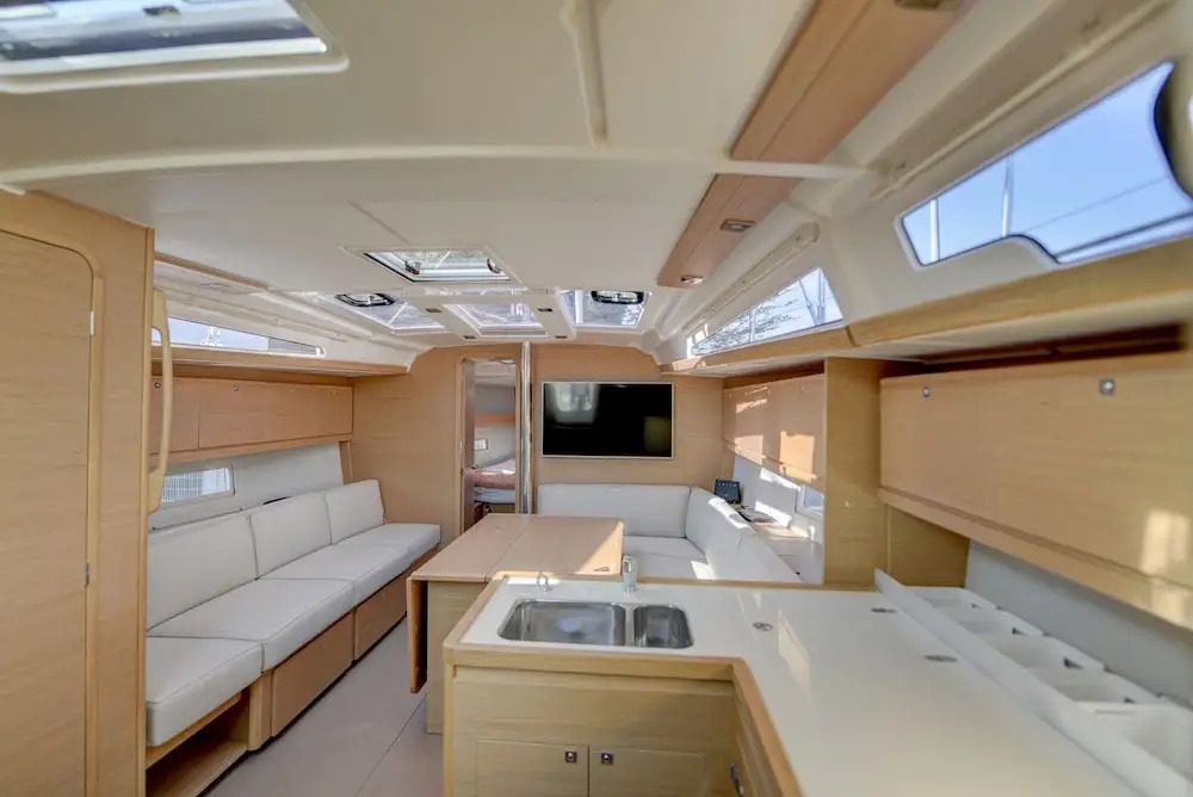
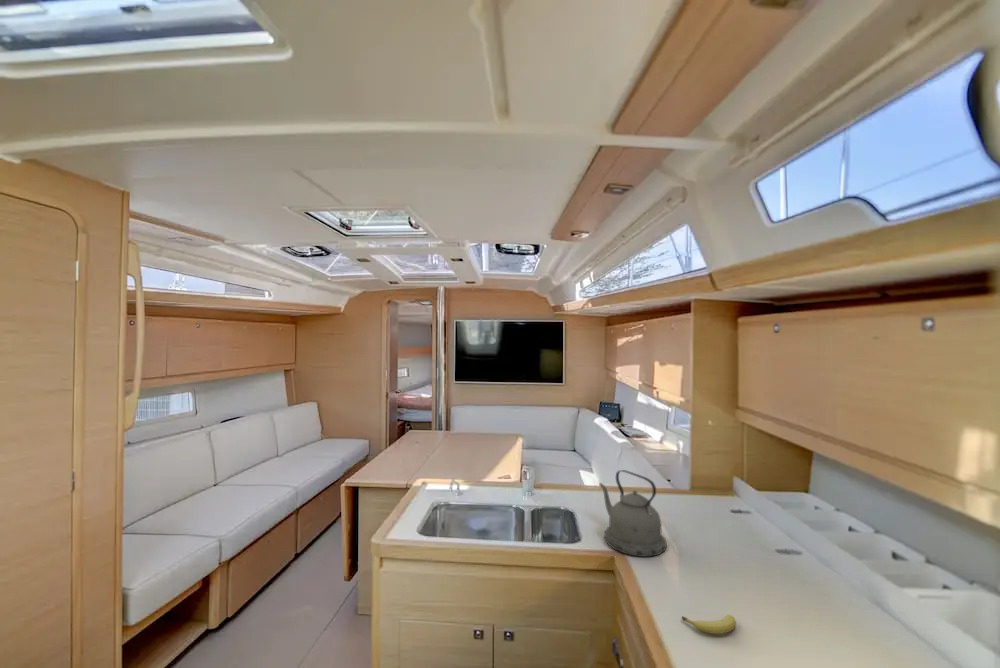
+ kettle (630, 506)
+ fruit (712, 621)
